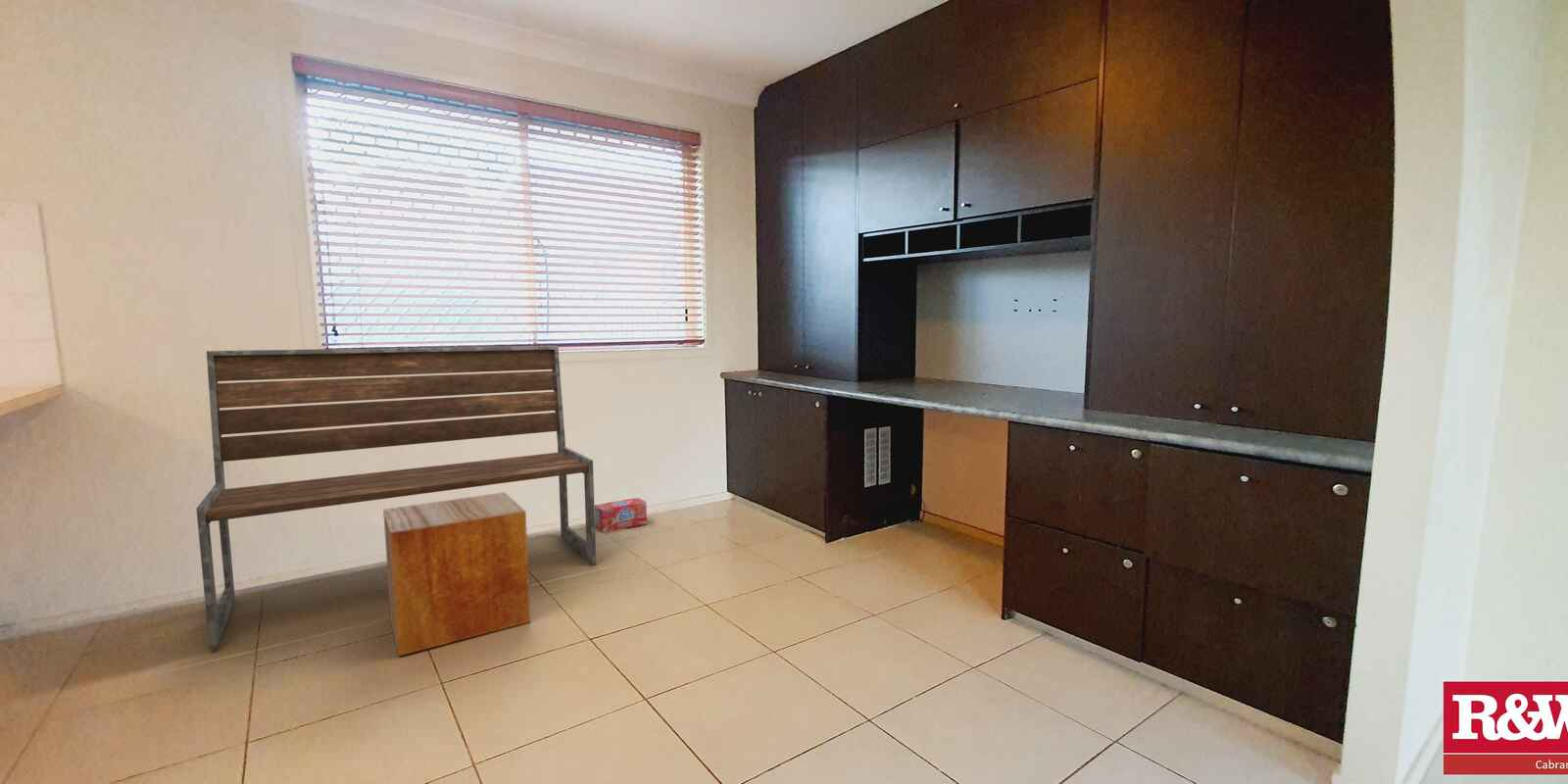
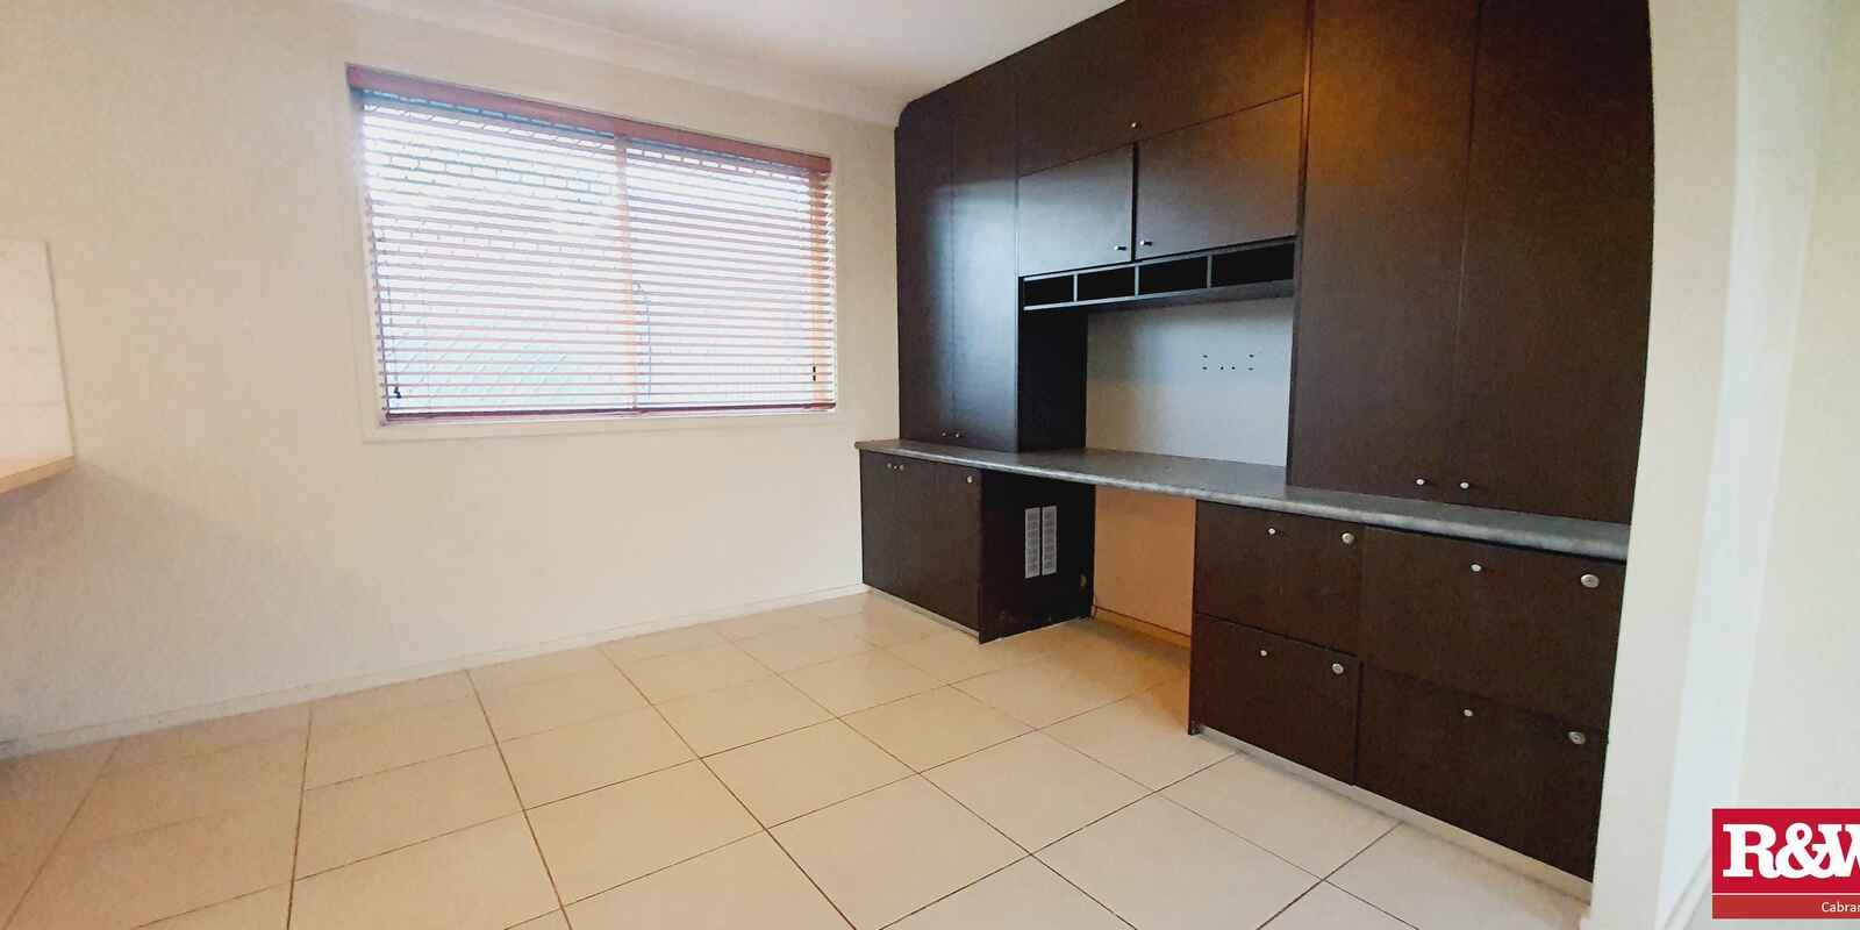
- box (620, 514)
- bench (417, 467)
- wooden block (457, 565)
